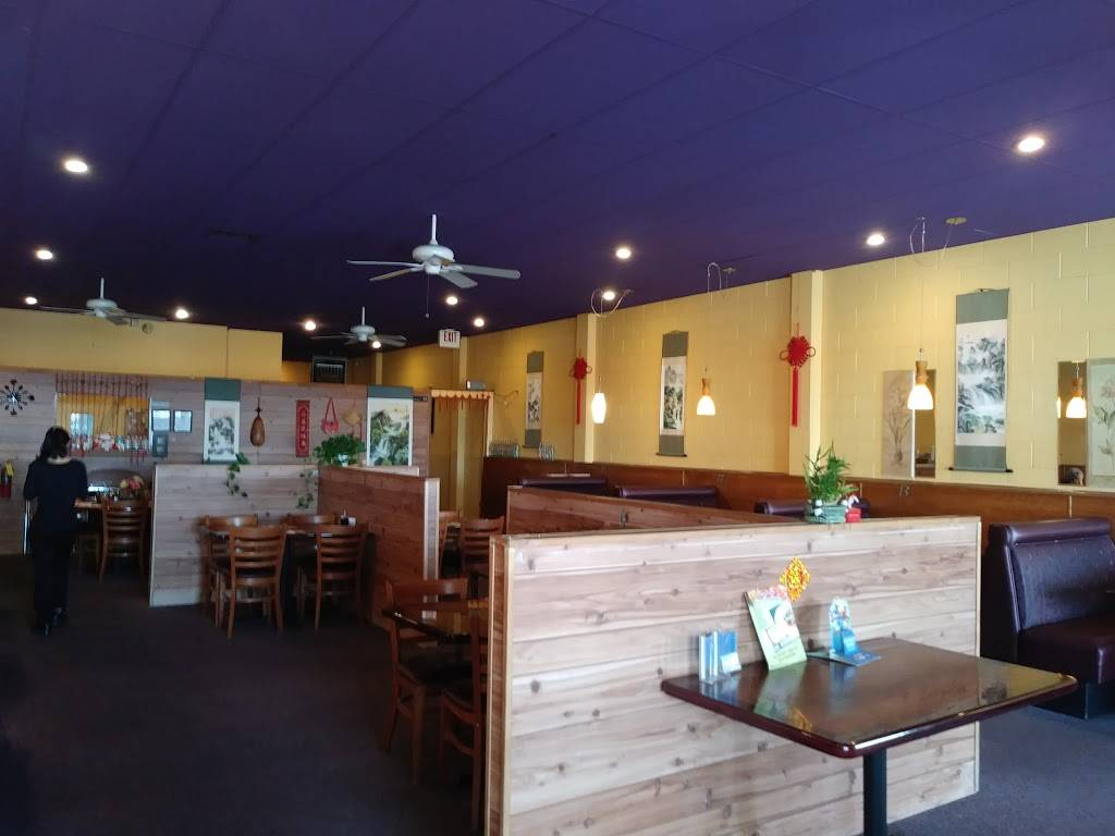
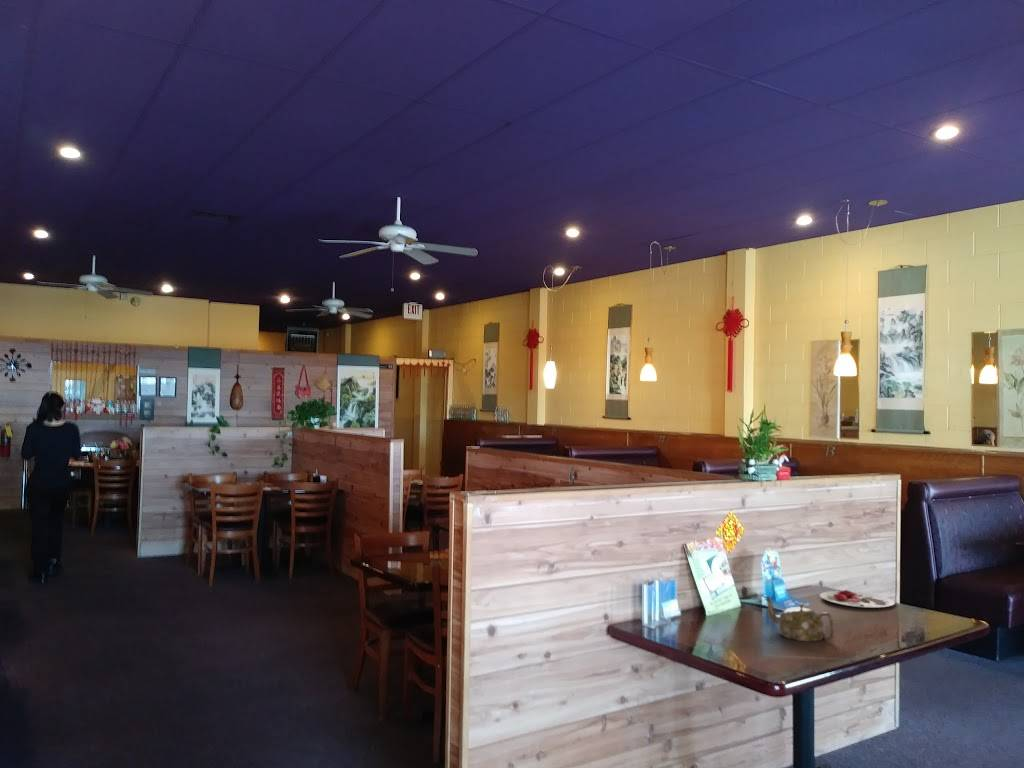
+ teapot (797, 618)
+ plate (856, 598)
